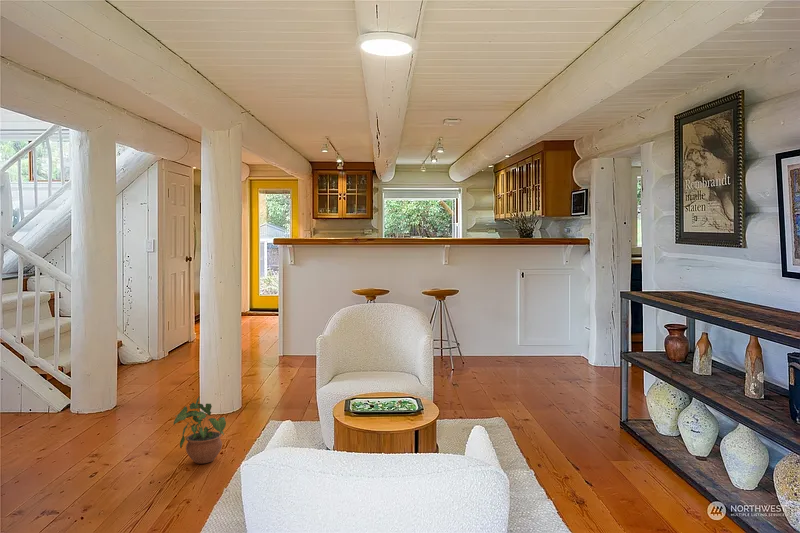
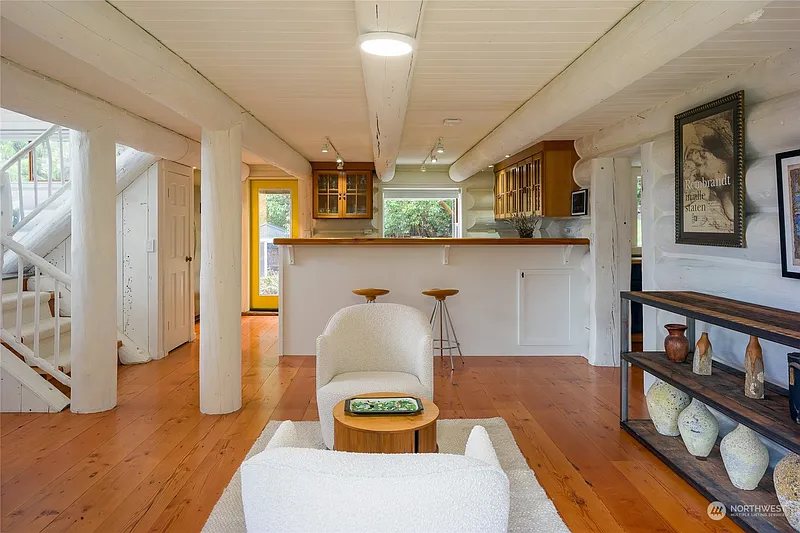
- potted plant (201, 428)
